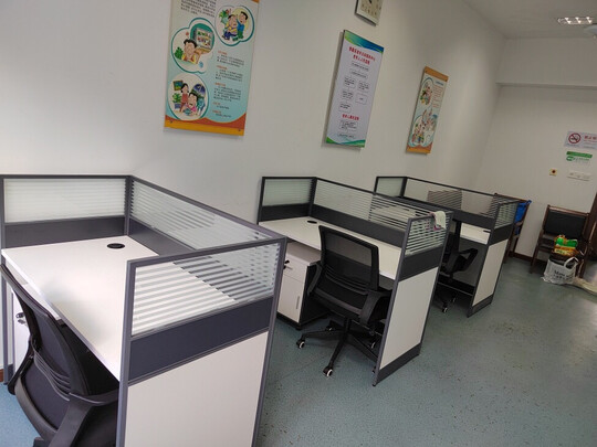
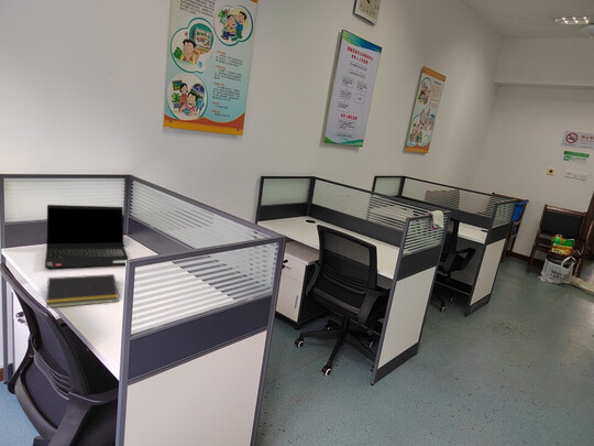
+ notepad (82, 290)
+ laptop computer (87, 235)
